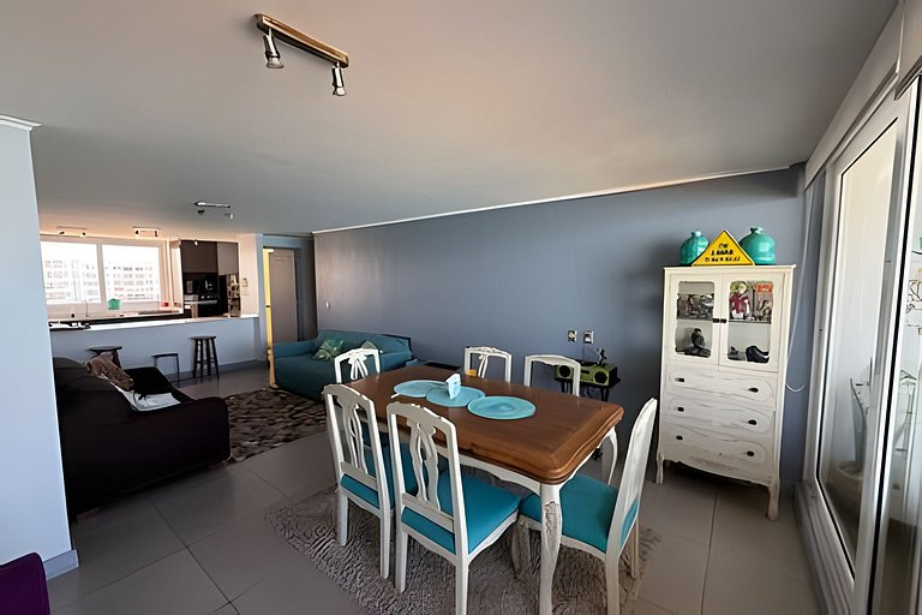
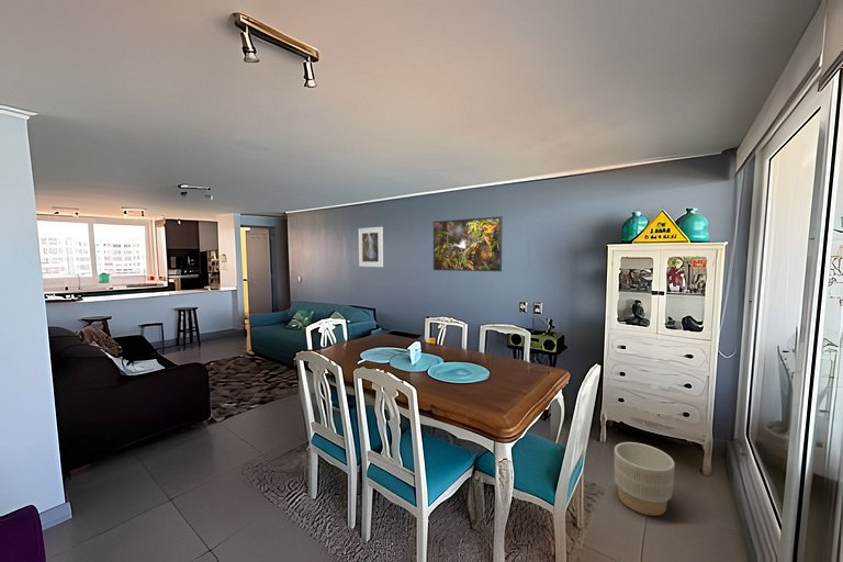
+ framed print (465, 245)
+ planter (642, 477)
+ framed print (370, 247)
